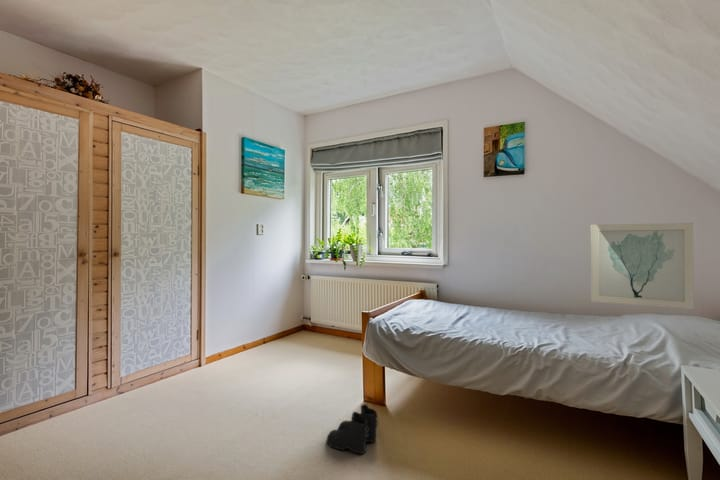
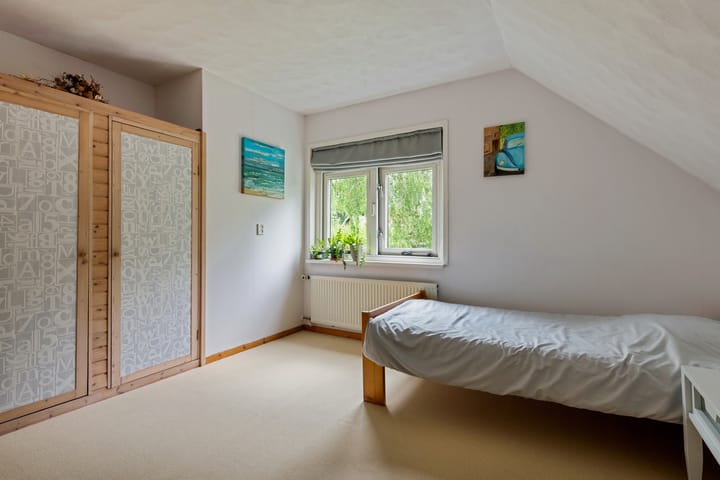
- wall art (639, 264)
- boots (352, 424)
